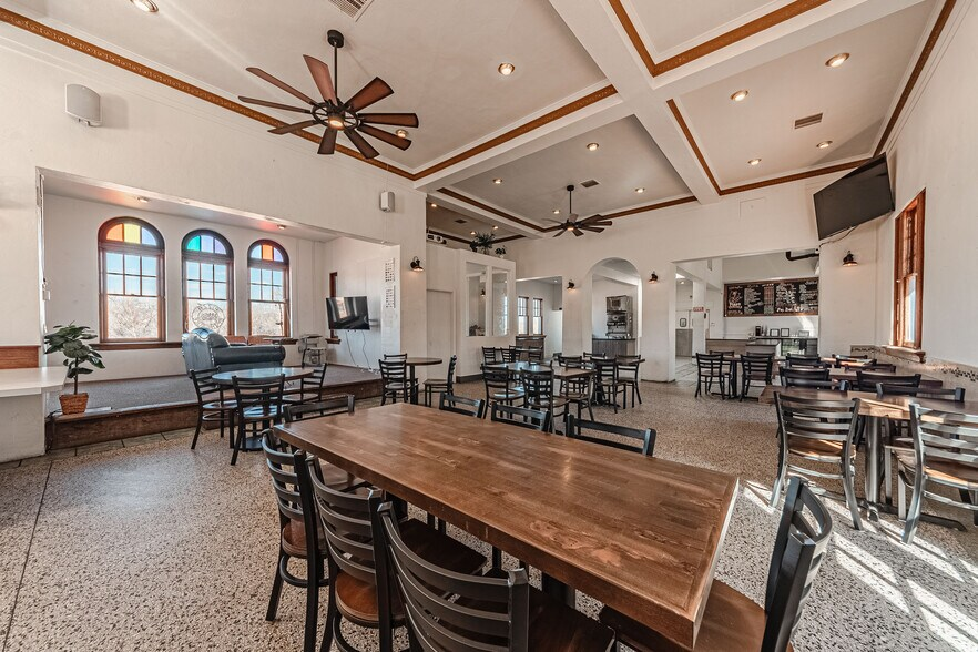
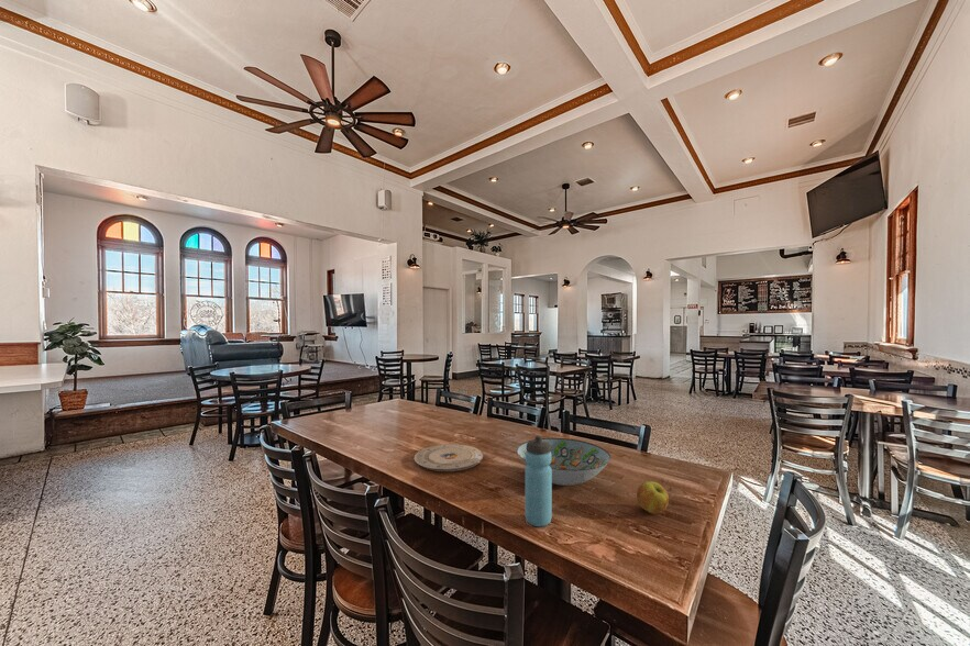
+ apple (652, 497)
+ plate (449, 457)
+ water bottle (538, 478)
+ decorative bowl (562, 465)
